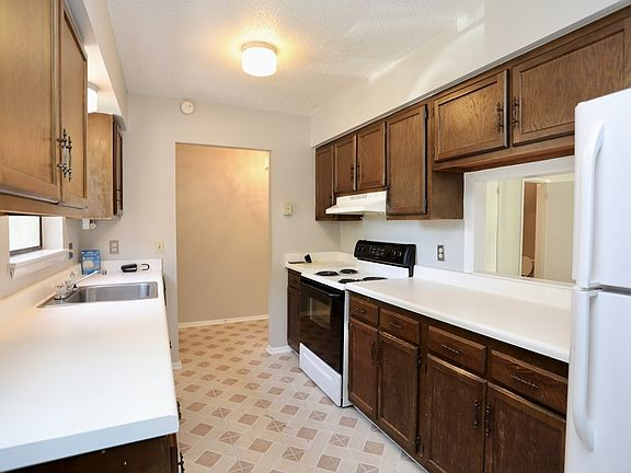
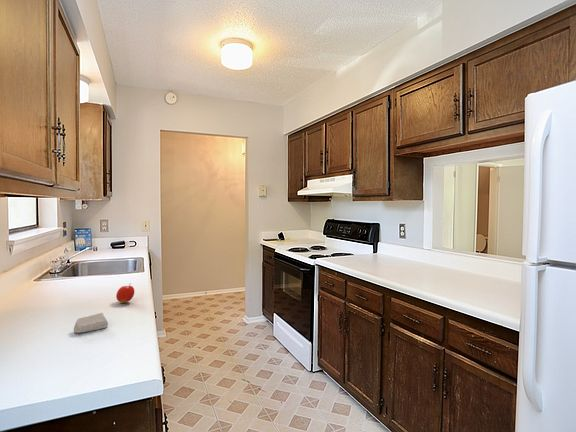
+ soap bar (90, 322)
+ fruit (125, 293)
